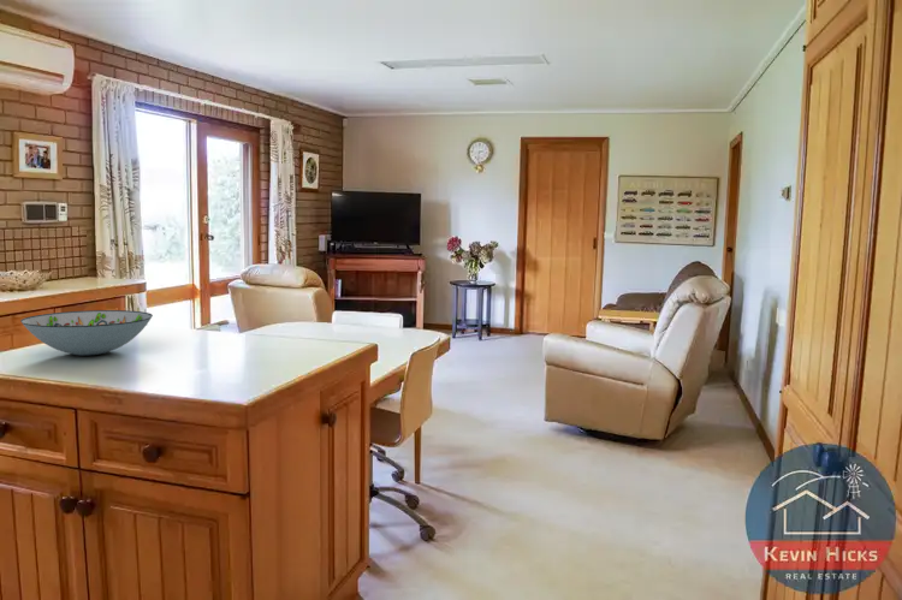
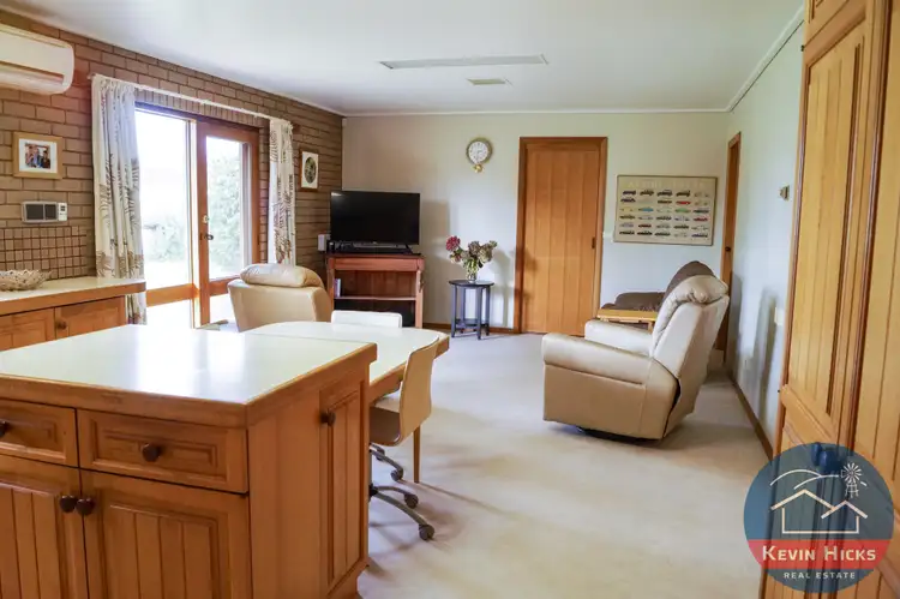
- decorative bowl (89, 334)
